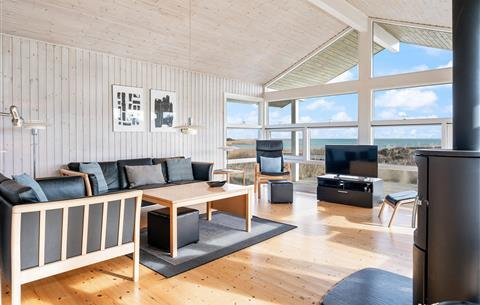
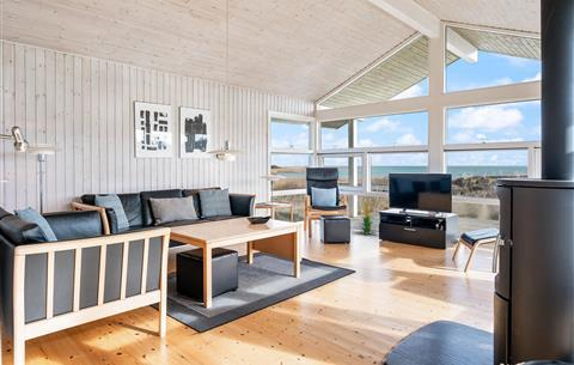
+ indoor plant (367, 215)
